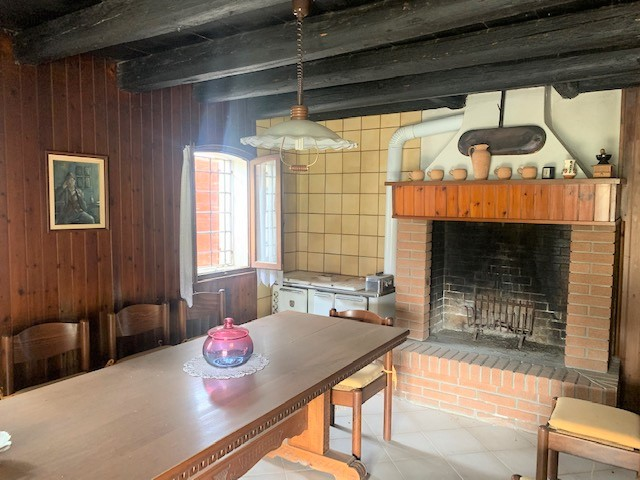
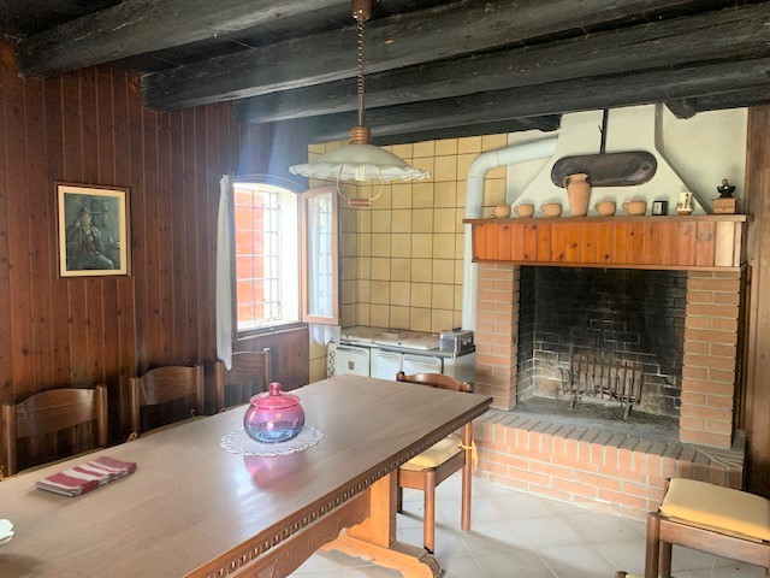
+ dish towel (88, 473)
